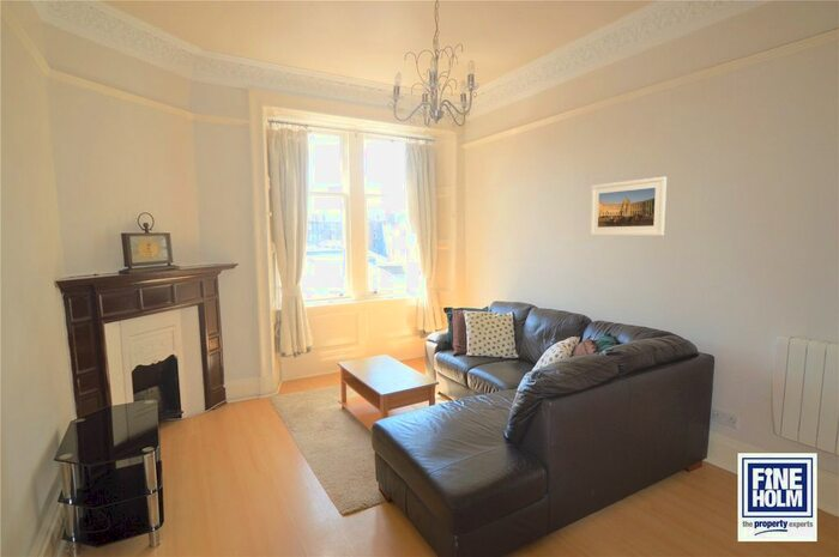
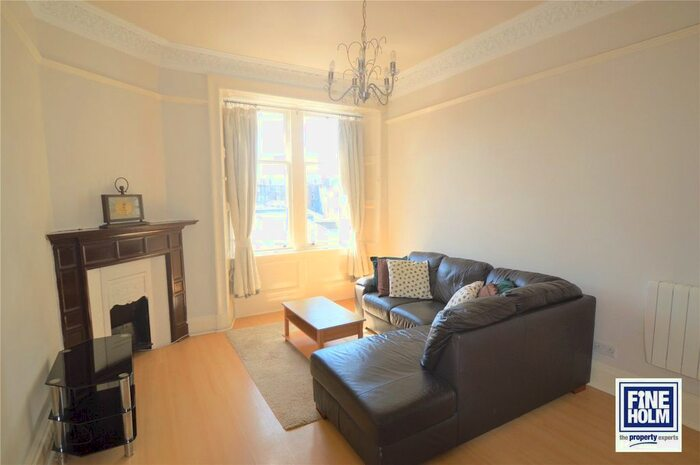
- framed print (624, 208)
